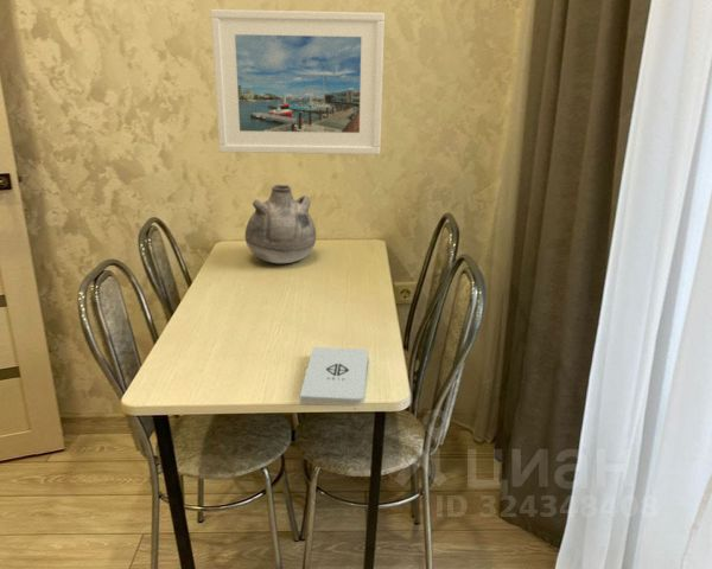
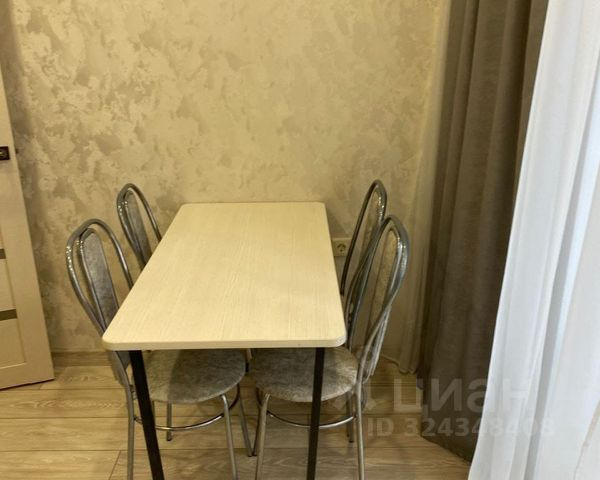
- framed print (299, 84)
- notepad (336, 375)
- vase (280, 222)
